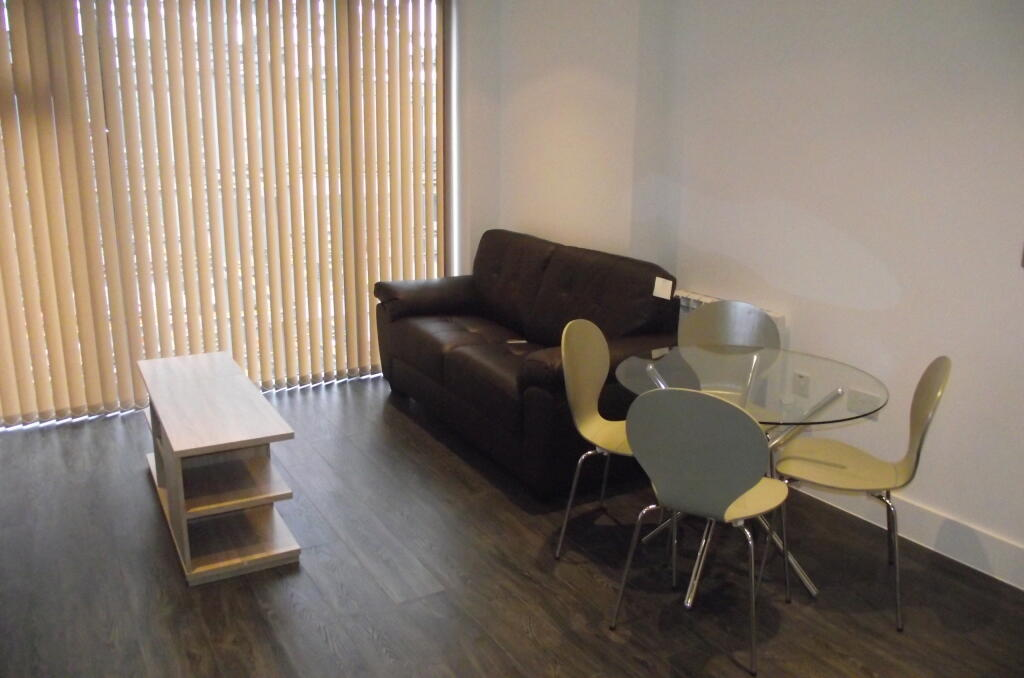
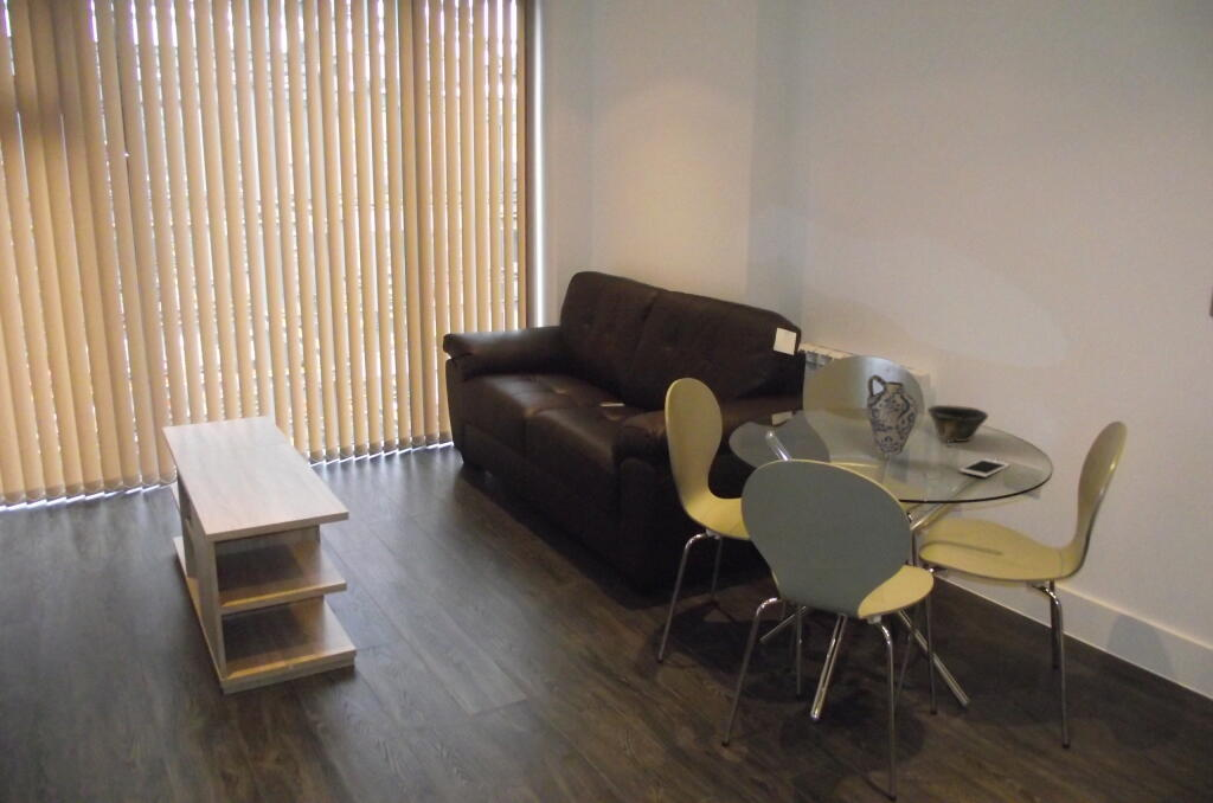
+ ceramic jug (892, 417)
+ bowl (956, 424)
+ cell phone (984, 467)
